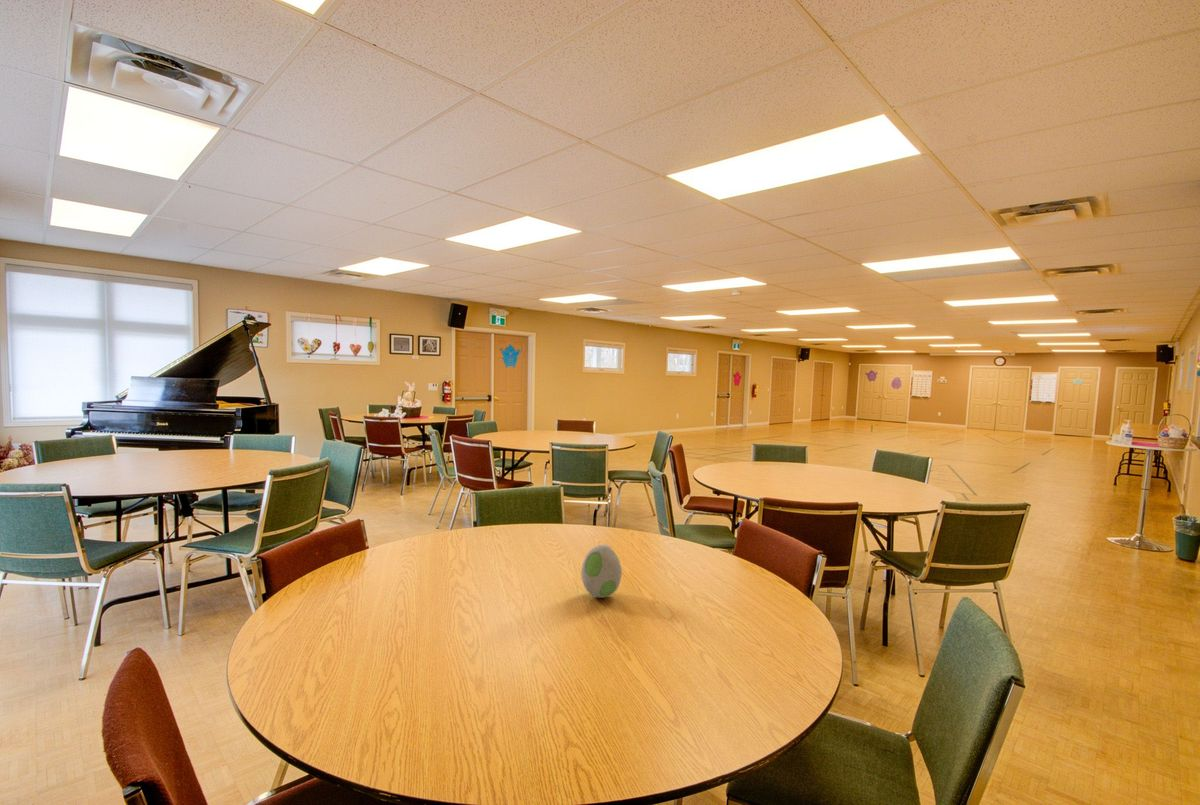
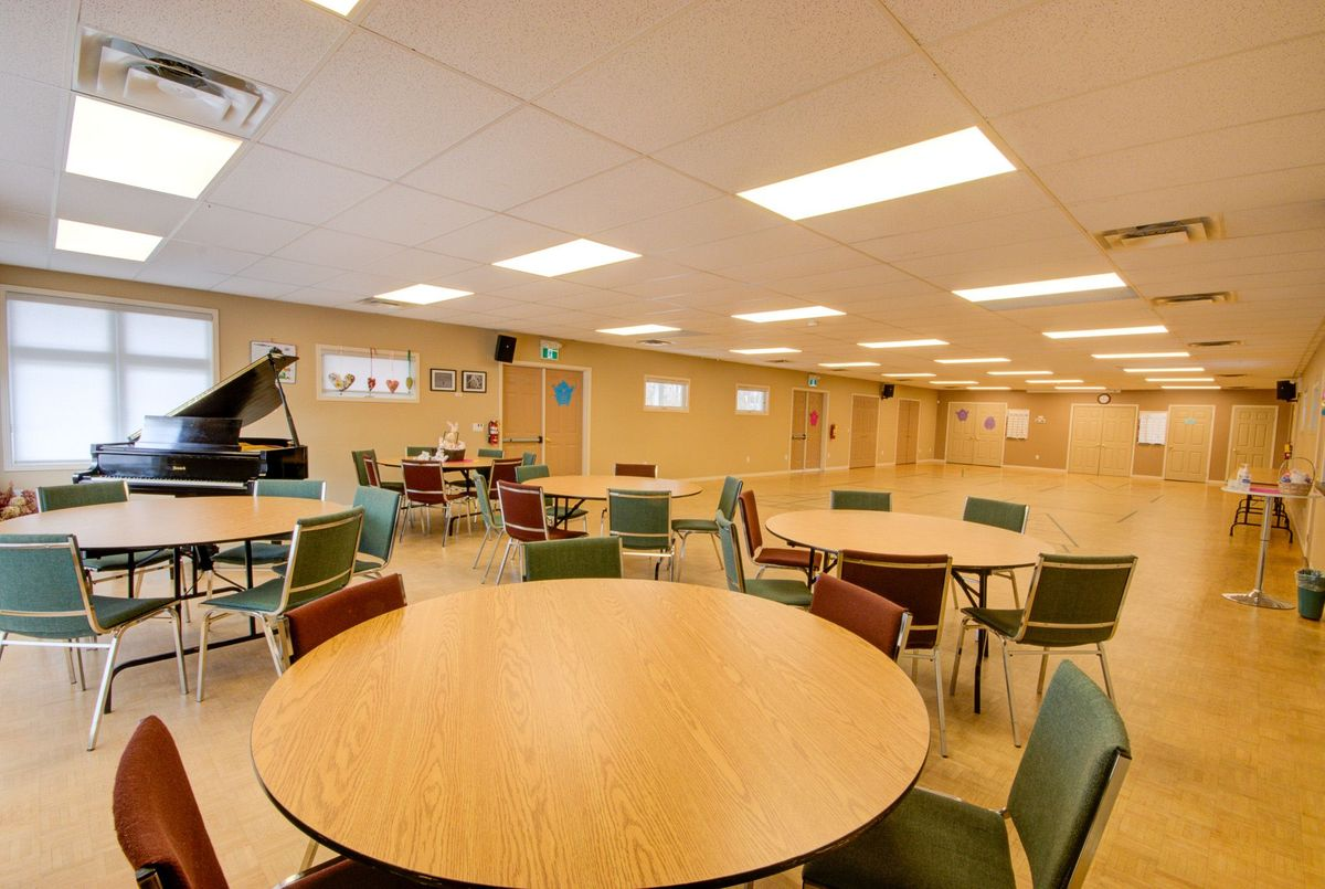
- decorative egg (601, 570)
